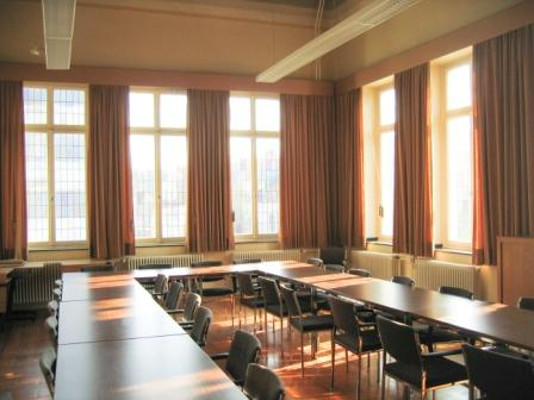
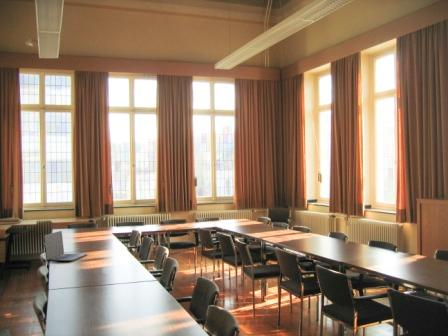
+ laptop (62, 245)
